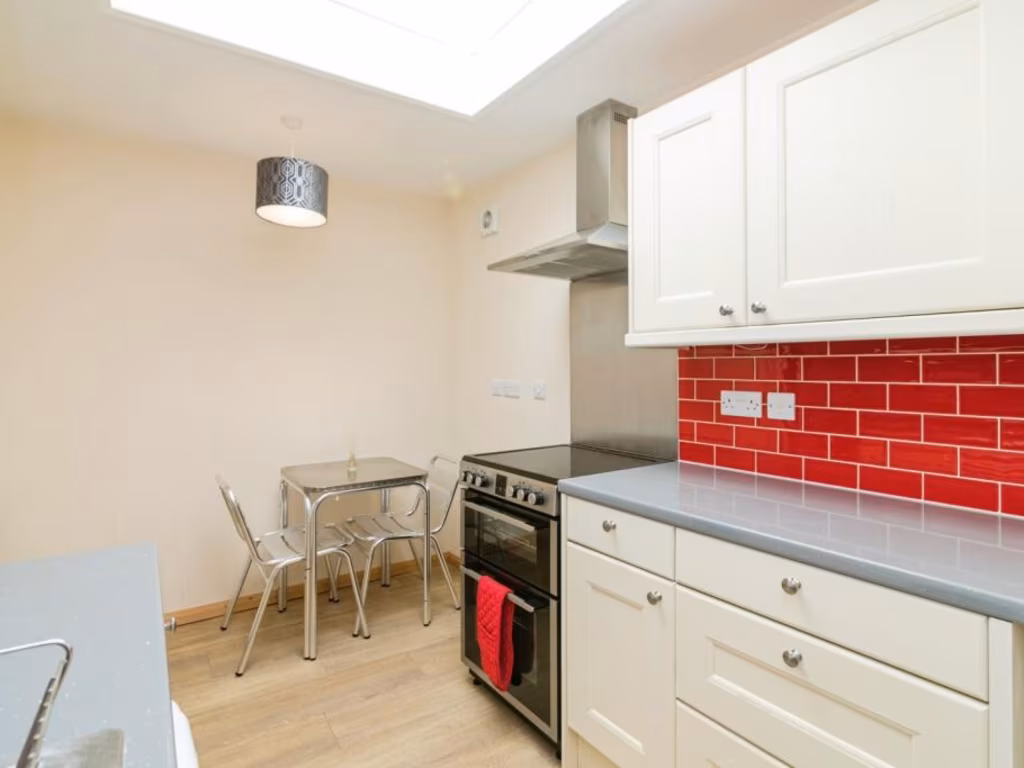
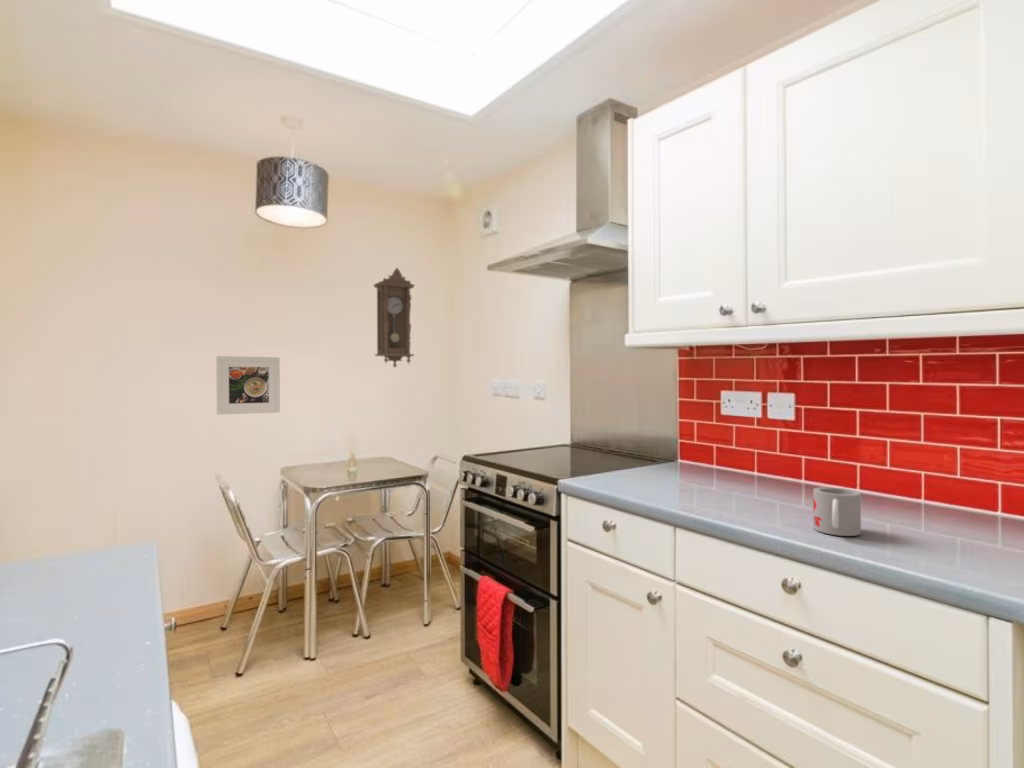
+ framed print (249, 385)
+ mug (836, 512)
+ pendulum clock (394, 318)
